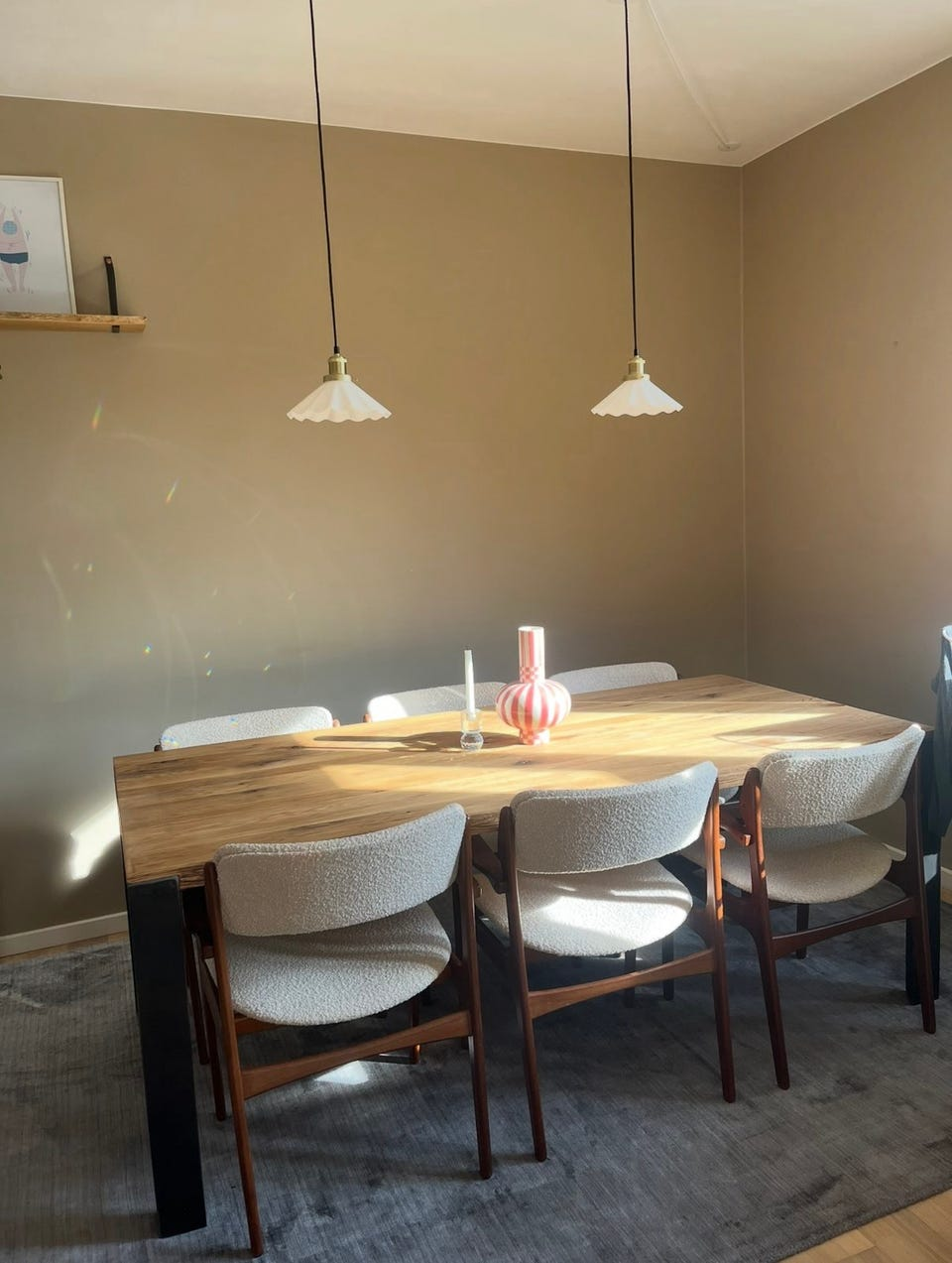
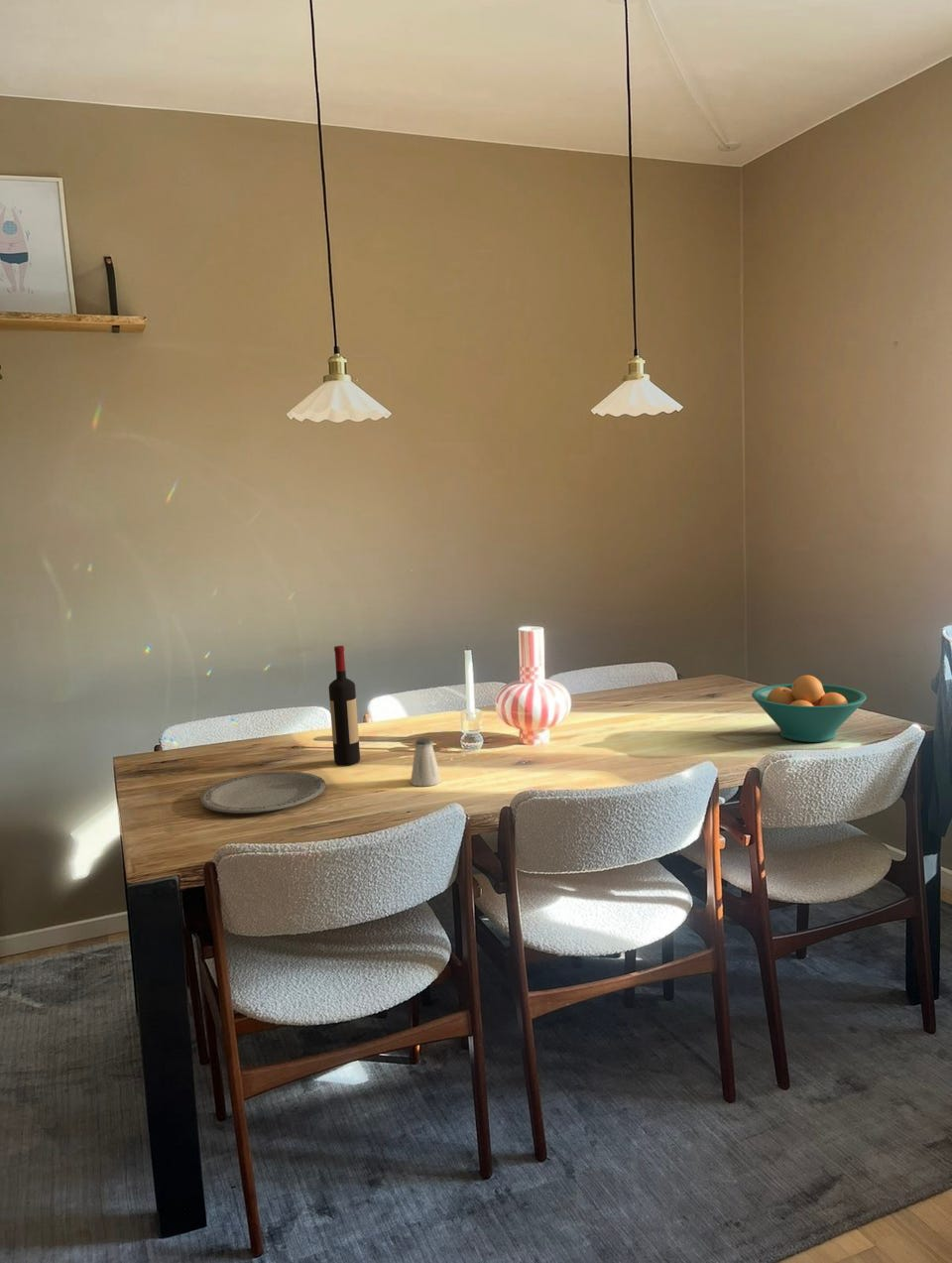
+ wine bottle (343, 704)
+ fruit bowl (807, 705)
+ saltshaker (424, 760)
+ plate (264, 793)
